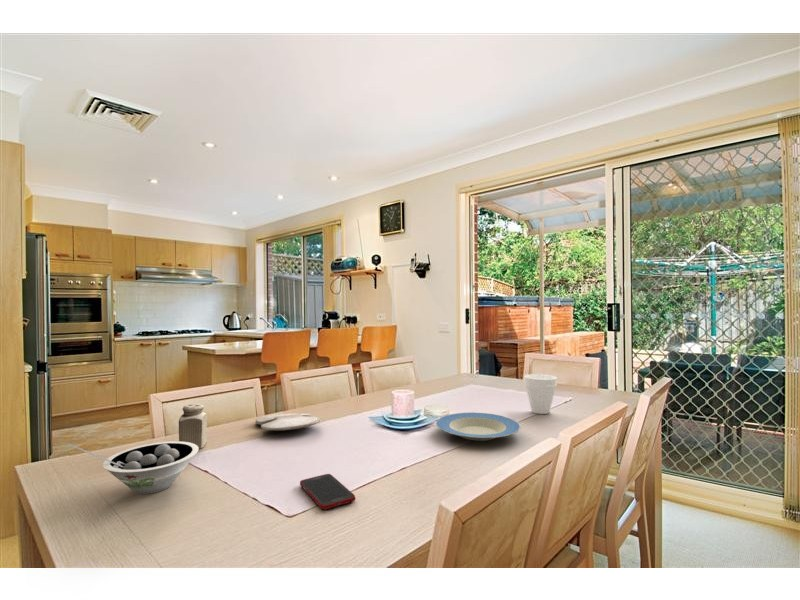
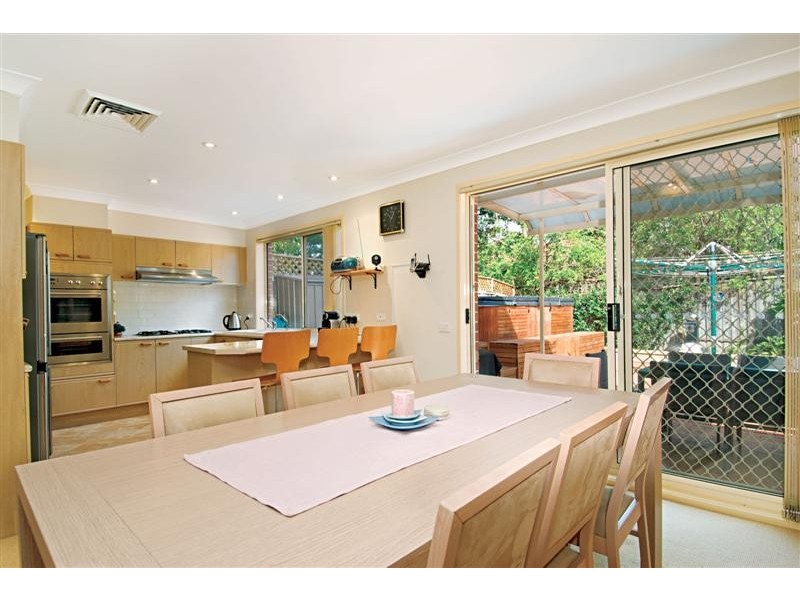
- paint palette (287, 420)
- cup (540, 394)
- salt shaker (193, 425)
- plate (477, 428)
- bowl (138, 460)
- cell phone (326, 490)
